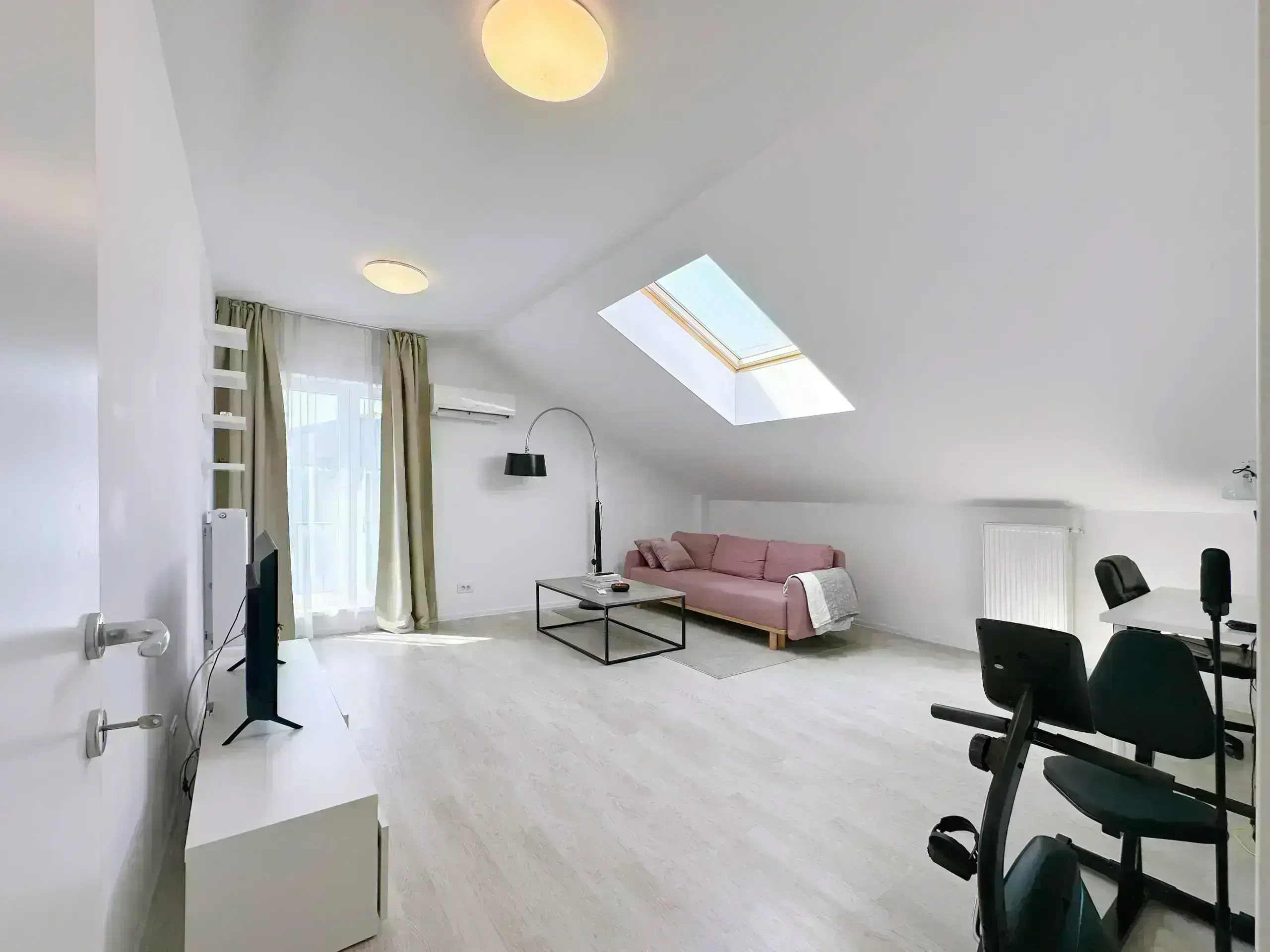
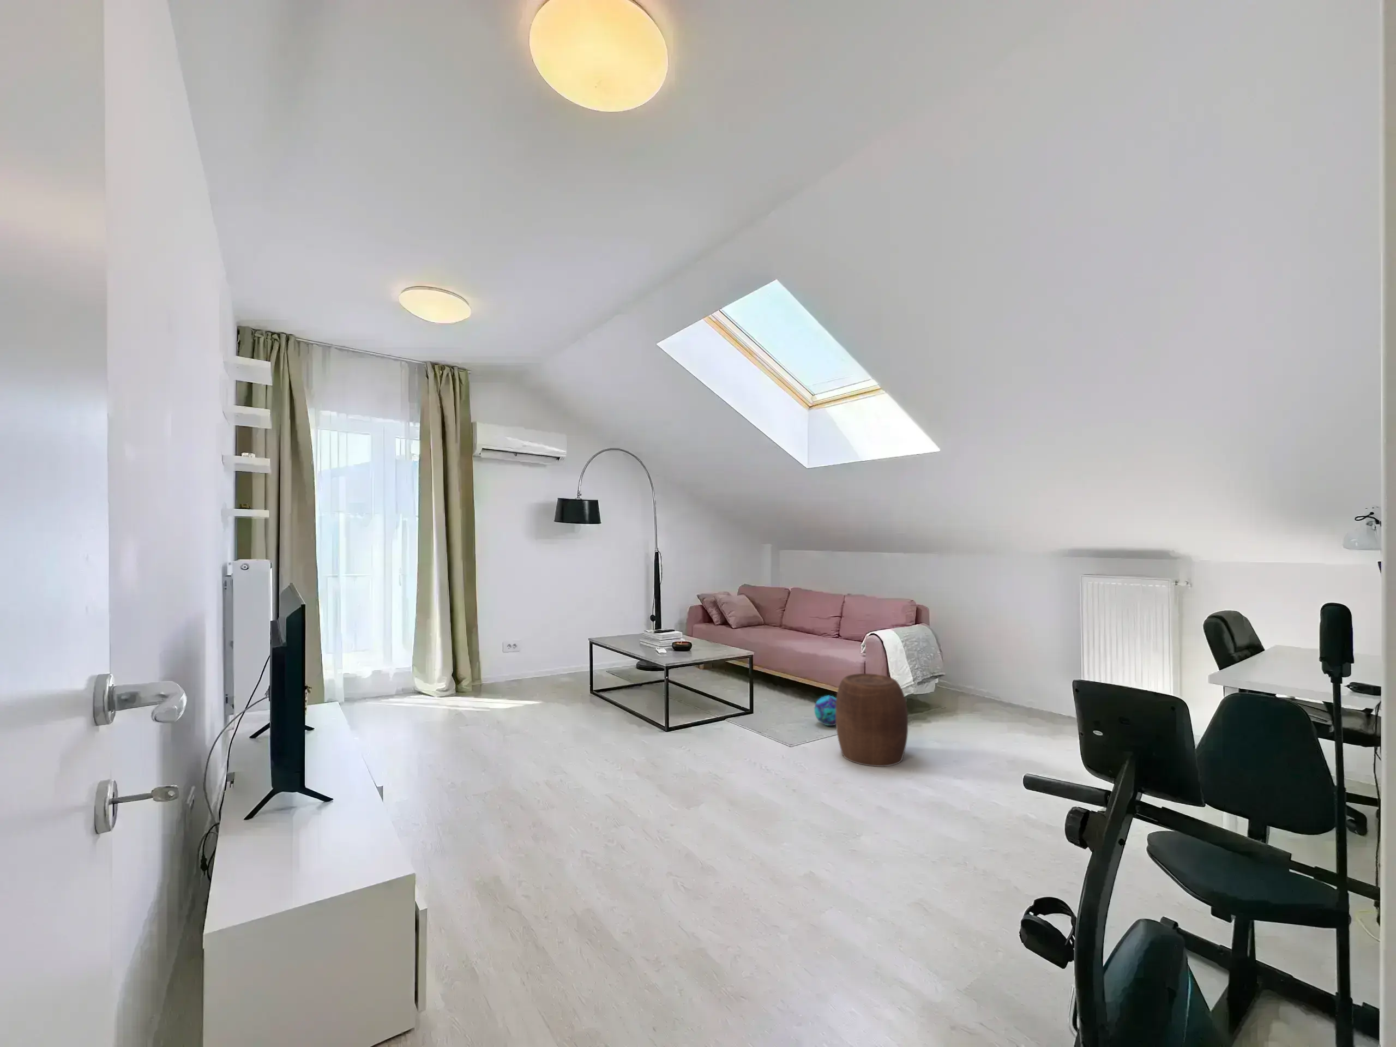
+ stool (871, 717)
+ decorative ball (829, 710)
